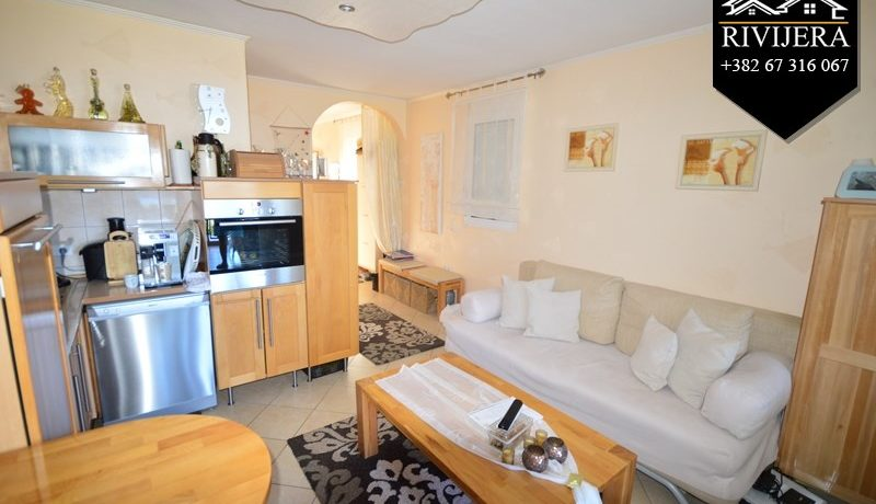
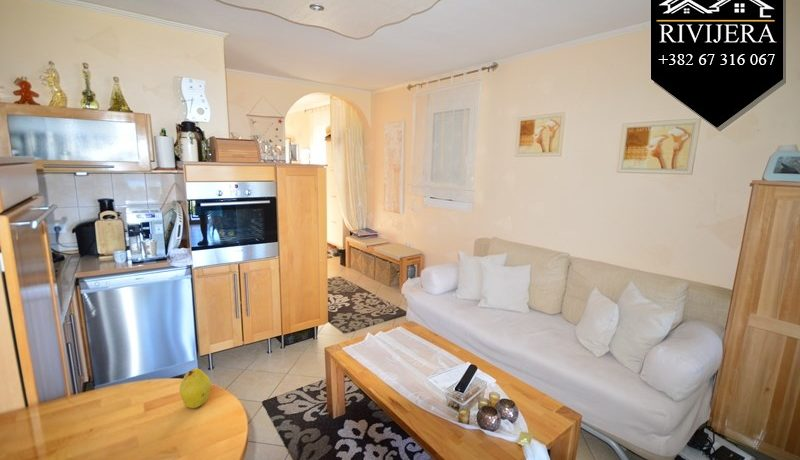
+ fruit (195, 386)
